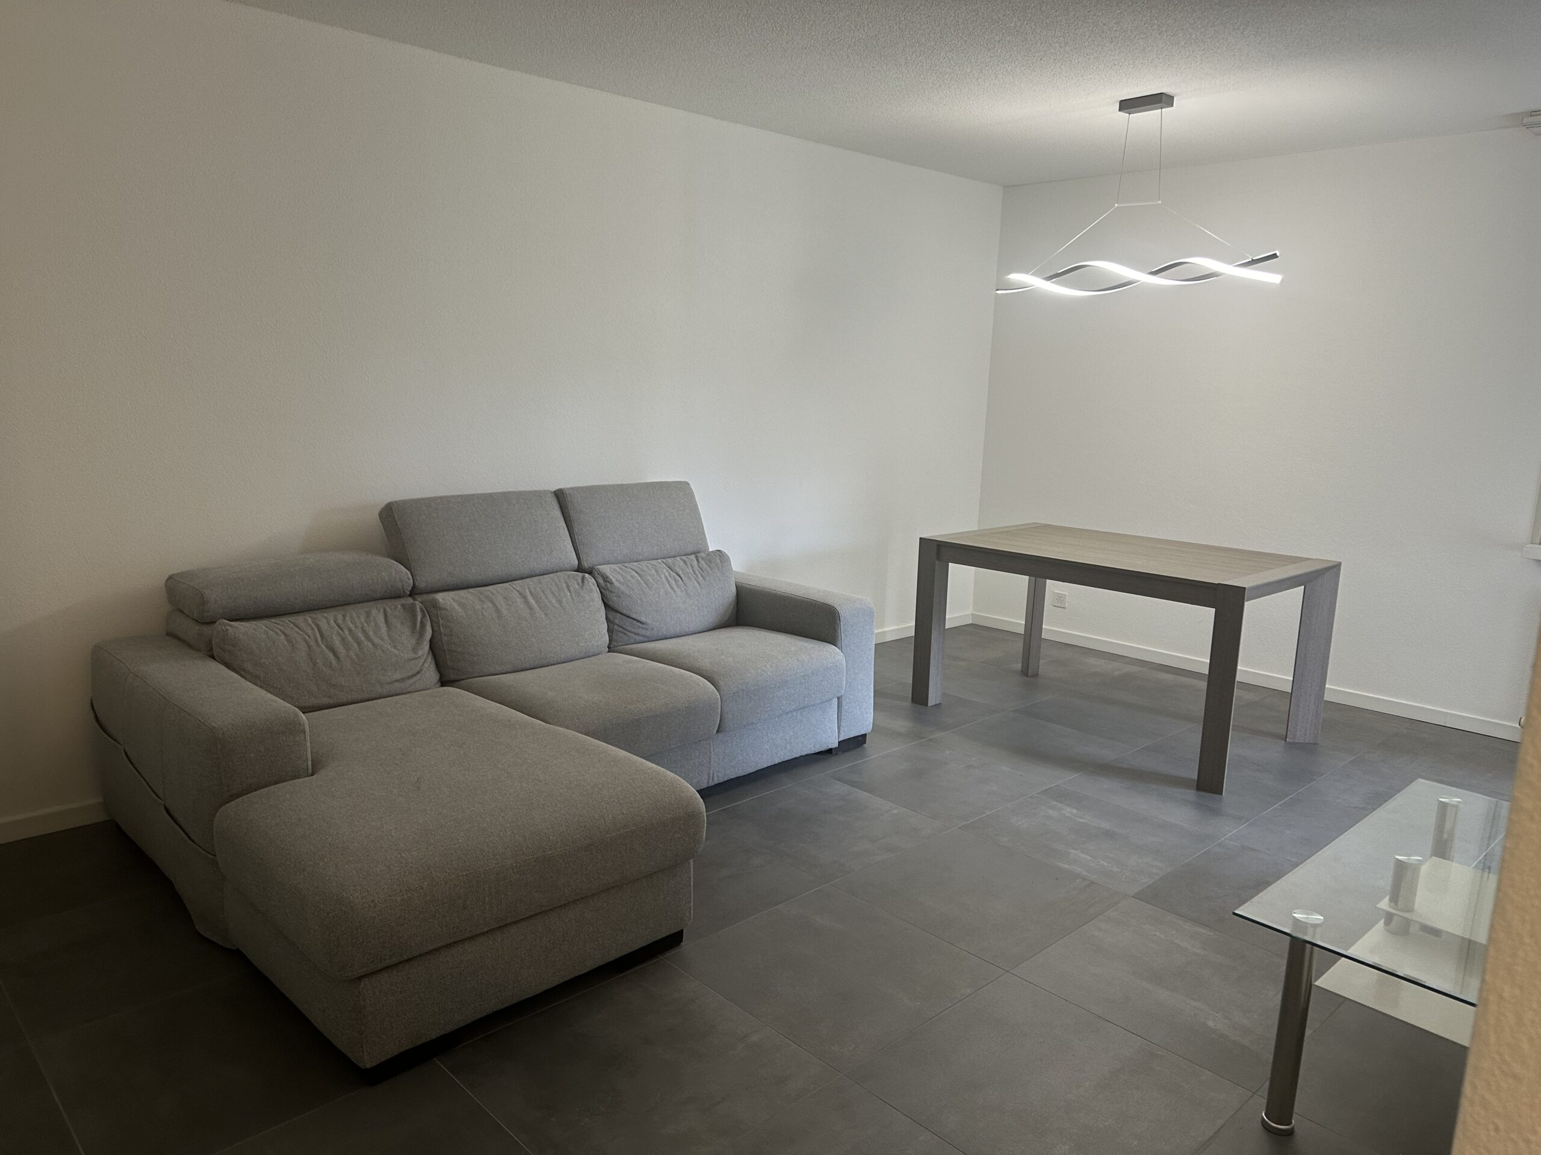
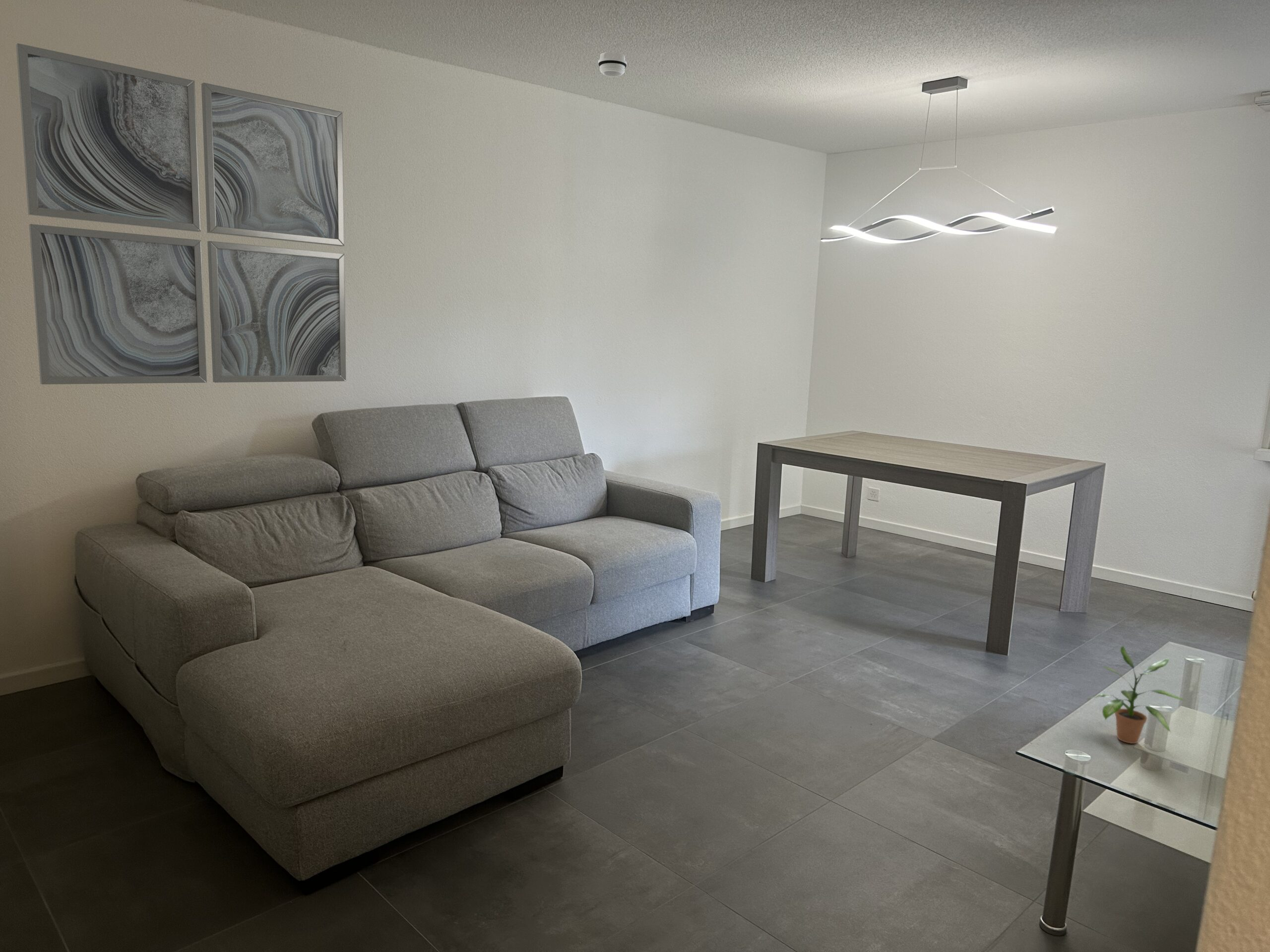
+ potted plant (1124, 690)
+ smoke detector (612, 64)
+ wall art (207, 233)
